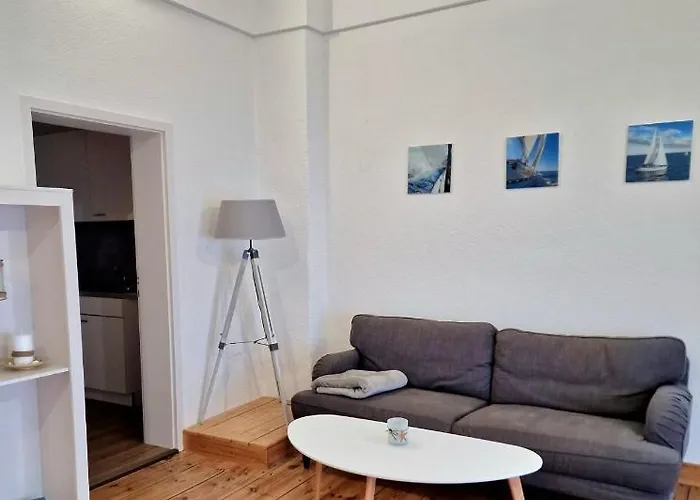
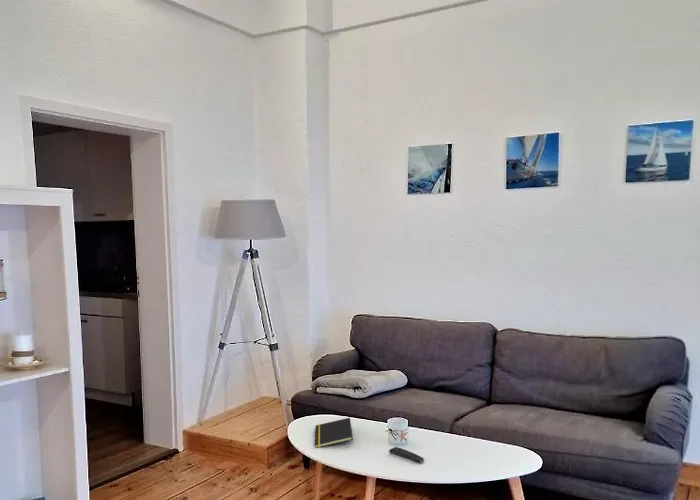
+ notepad (333, 432)
+ remote control (407, 454)
